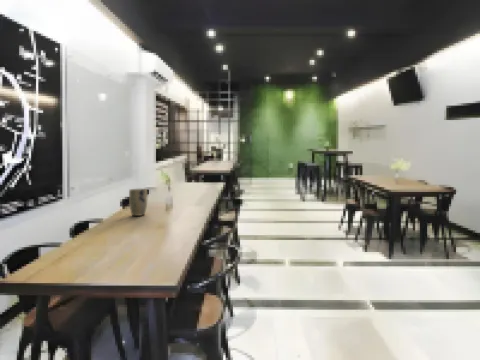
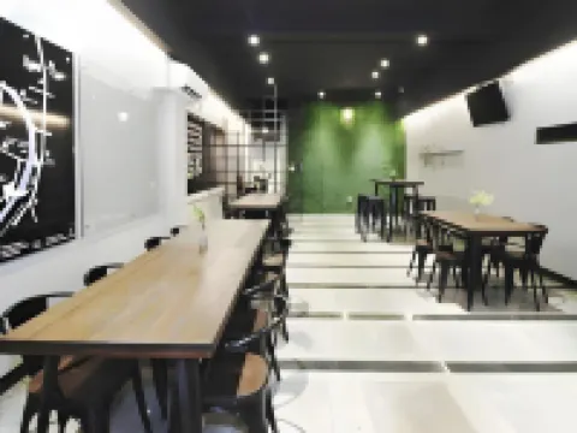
- plant pot (138, 202)
